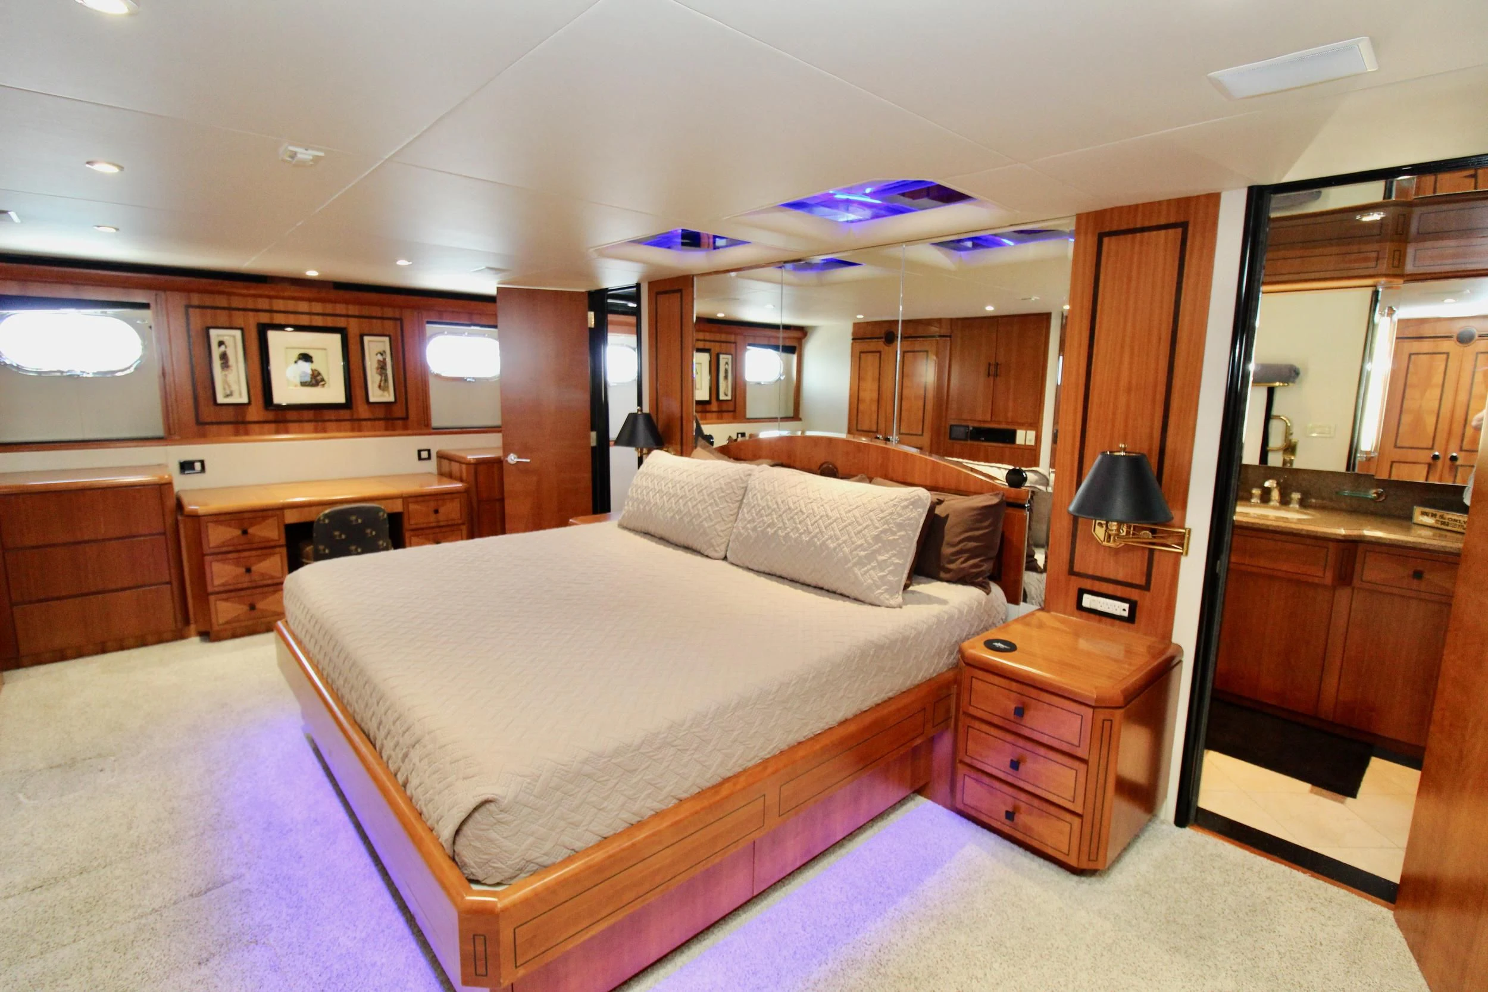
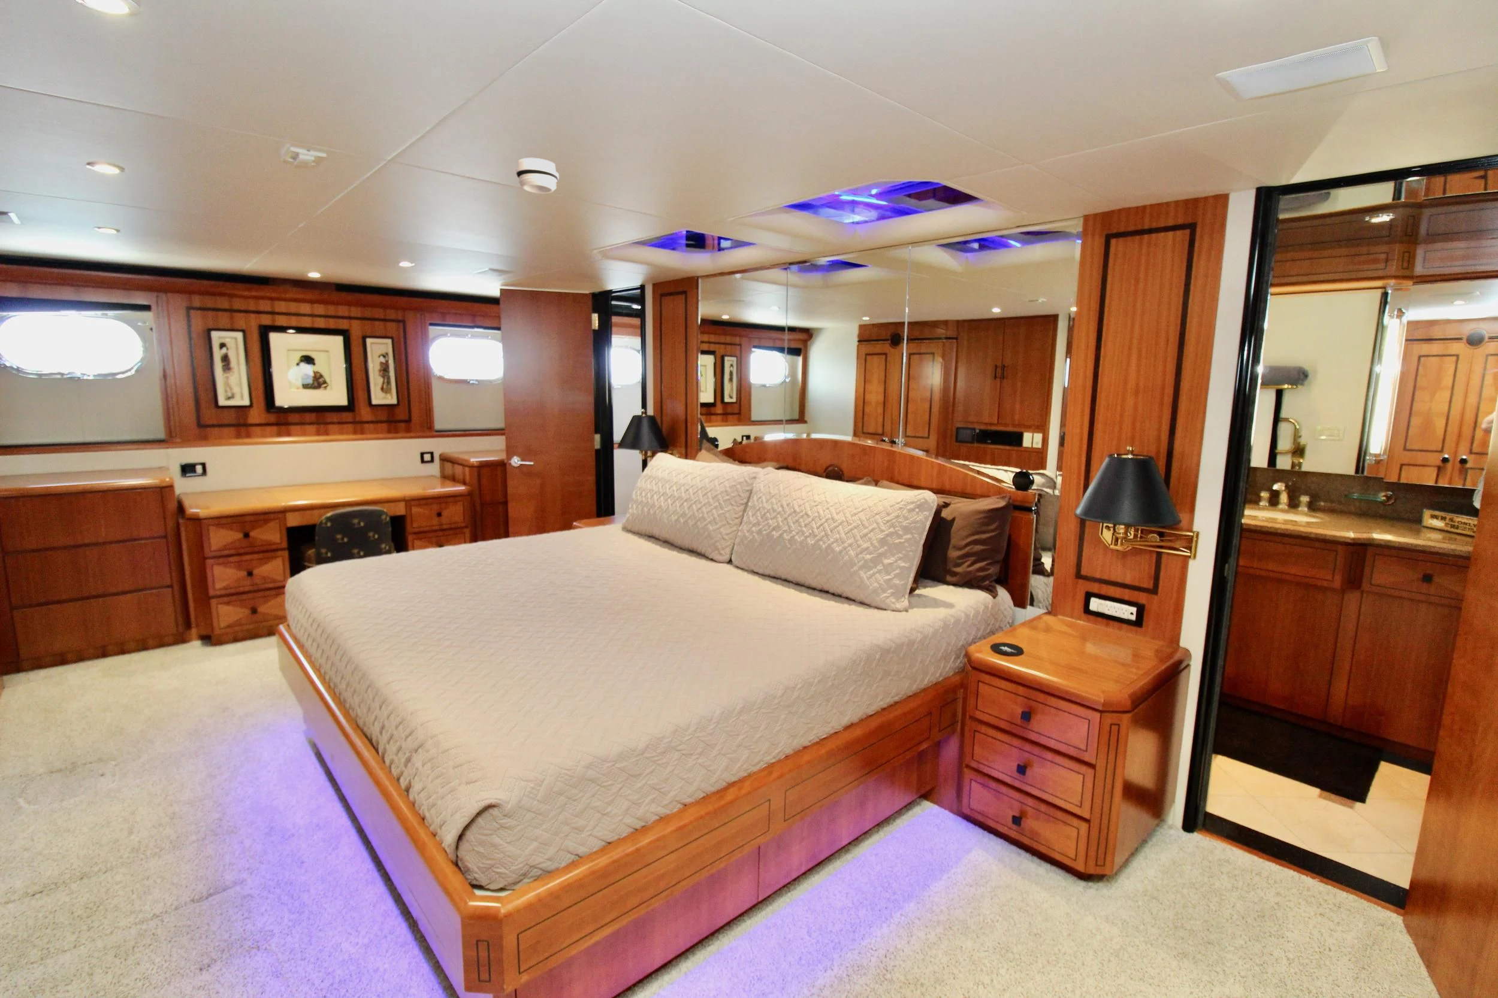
+ smoke detector (537, 176)
